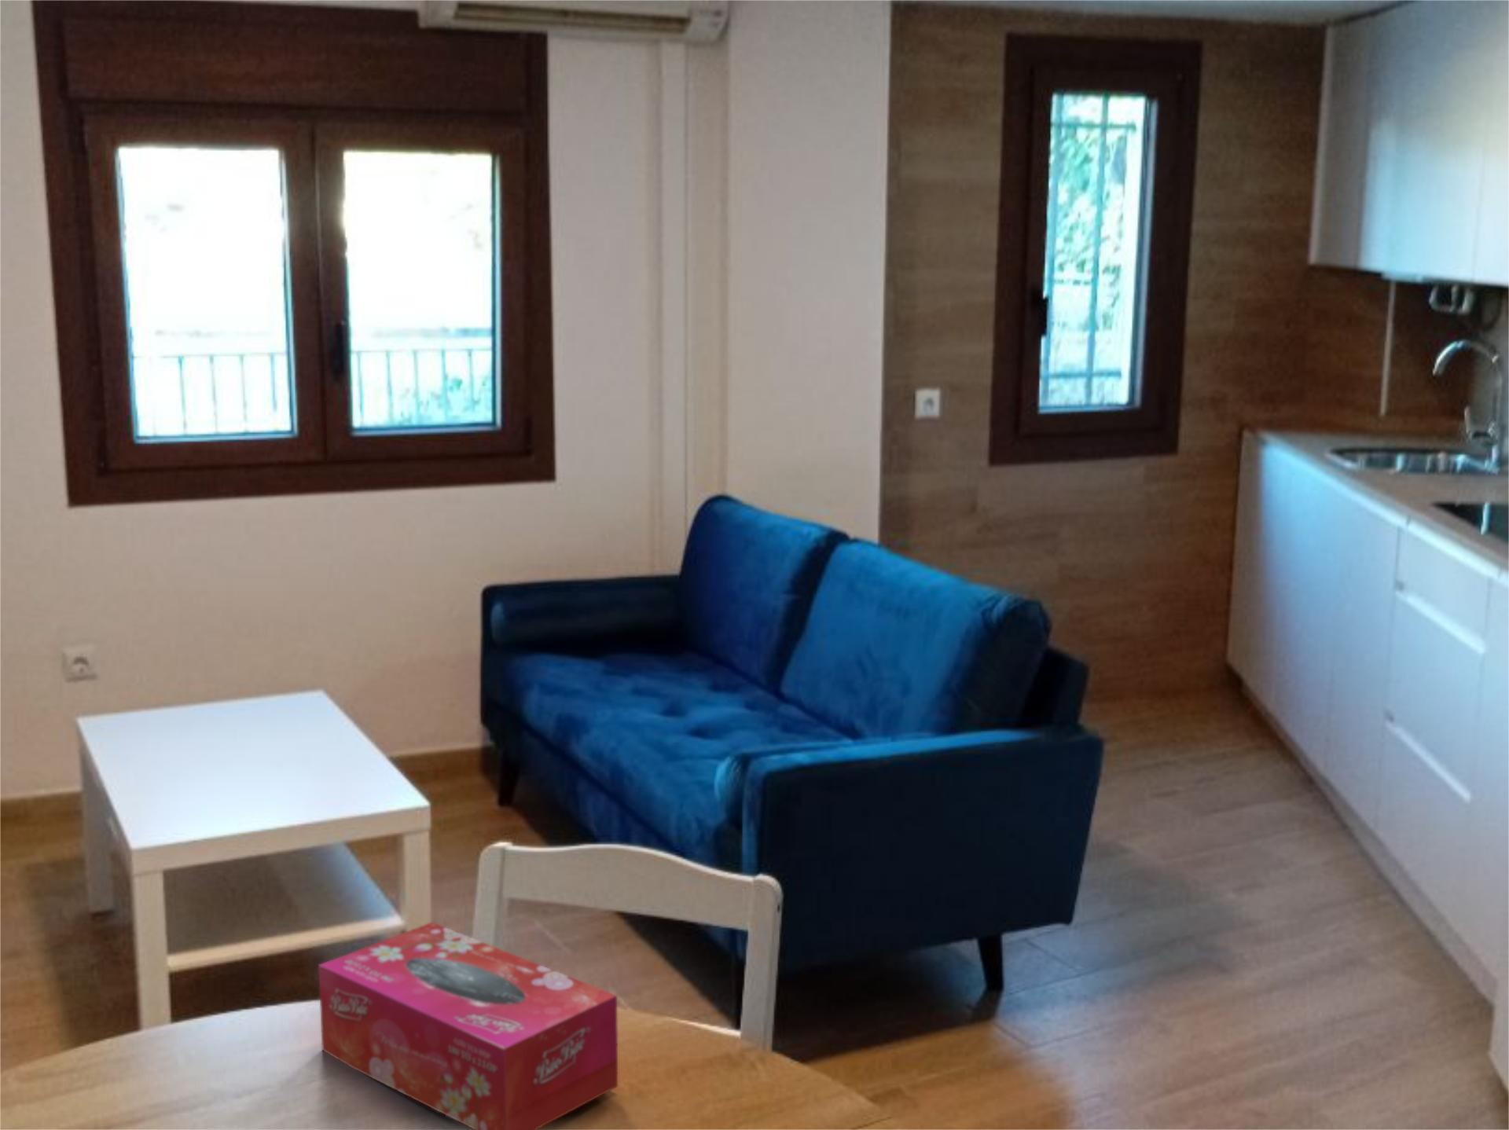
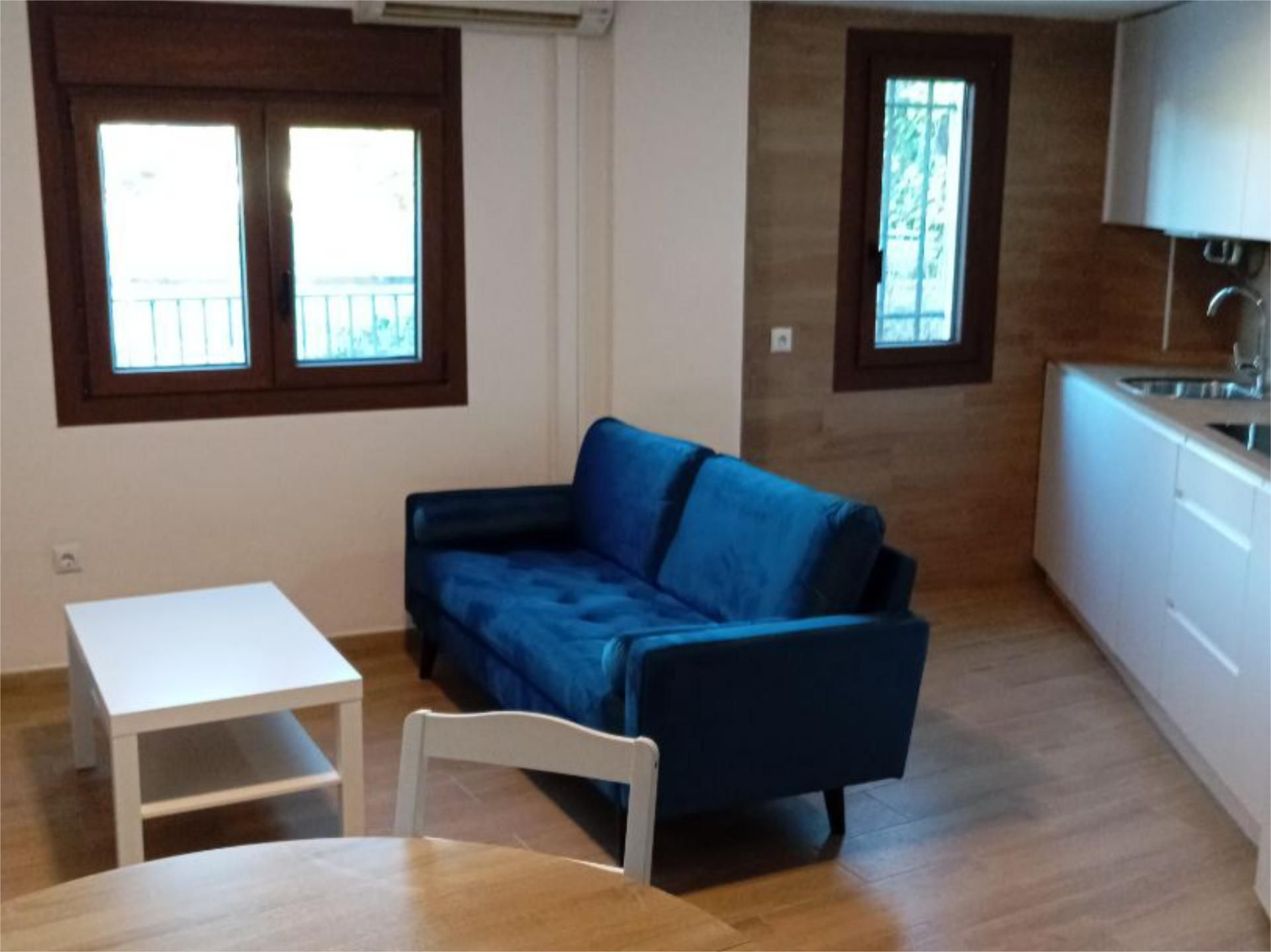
- tissue box (467, 1024)
